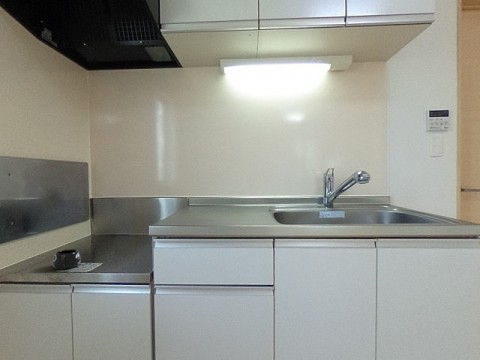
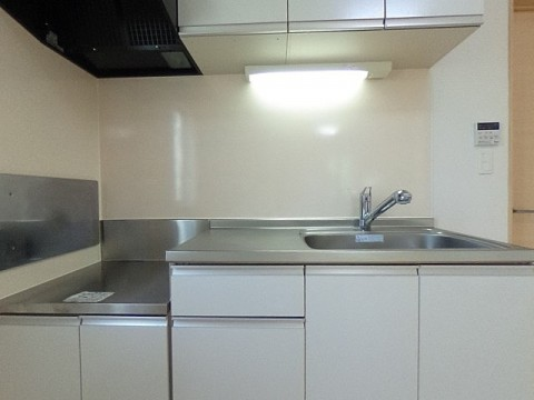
- mug (66, 259)
